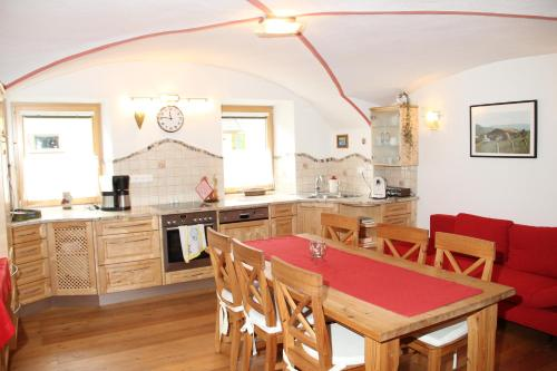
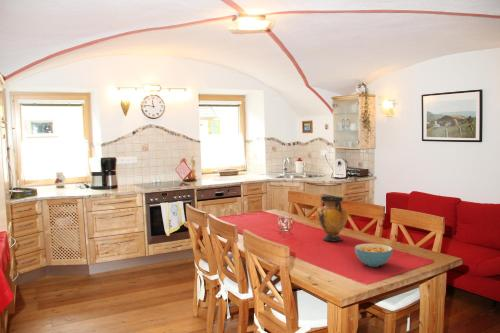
+ cereal bowl (373, 256)
+ vase (332, 218)
